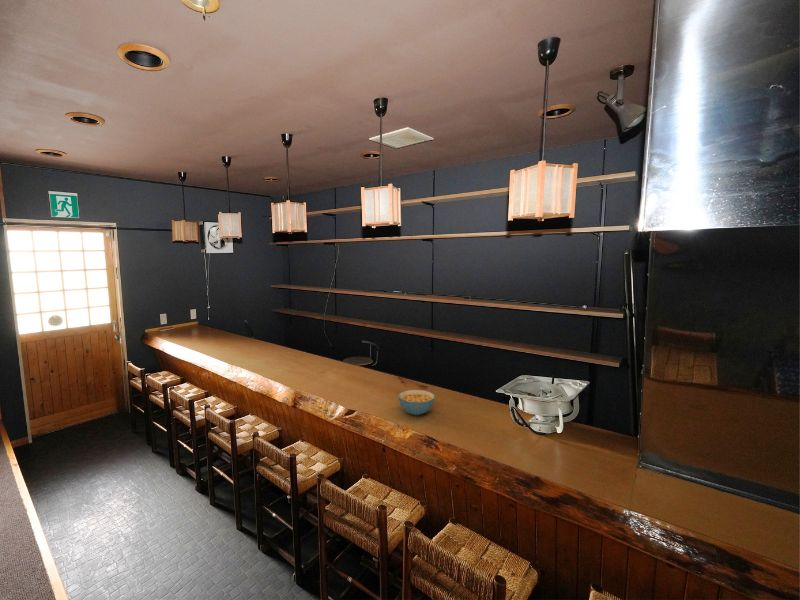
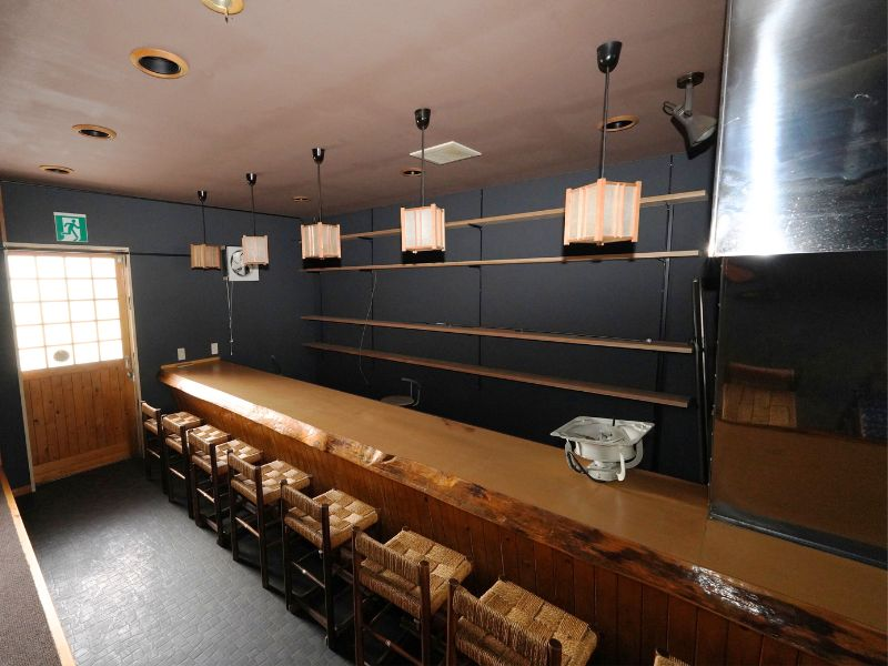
- cereal bowl (416, 404)
